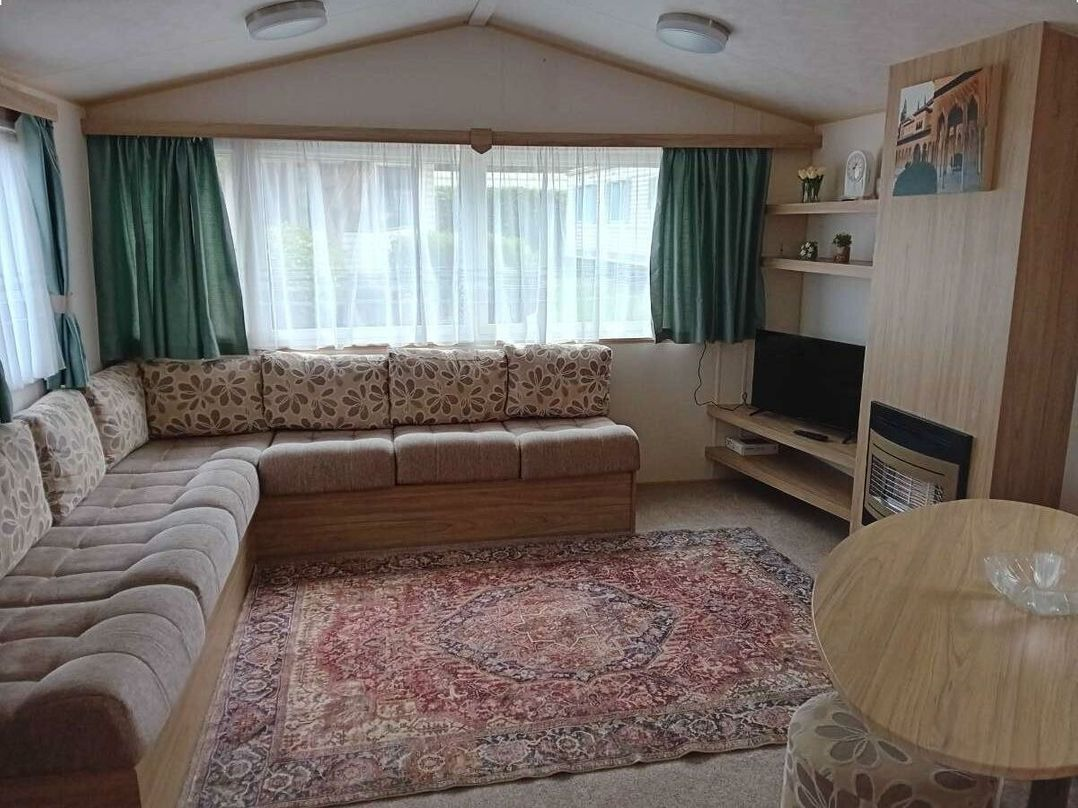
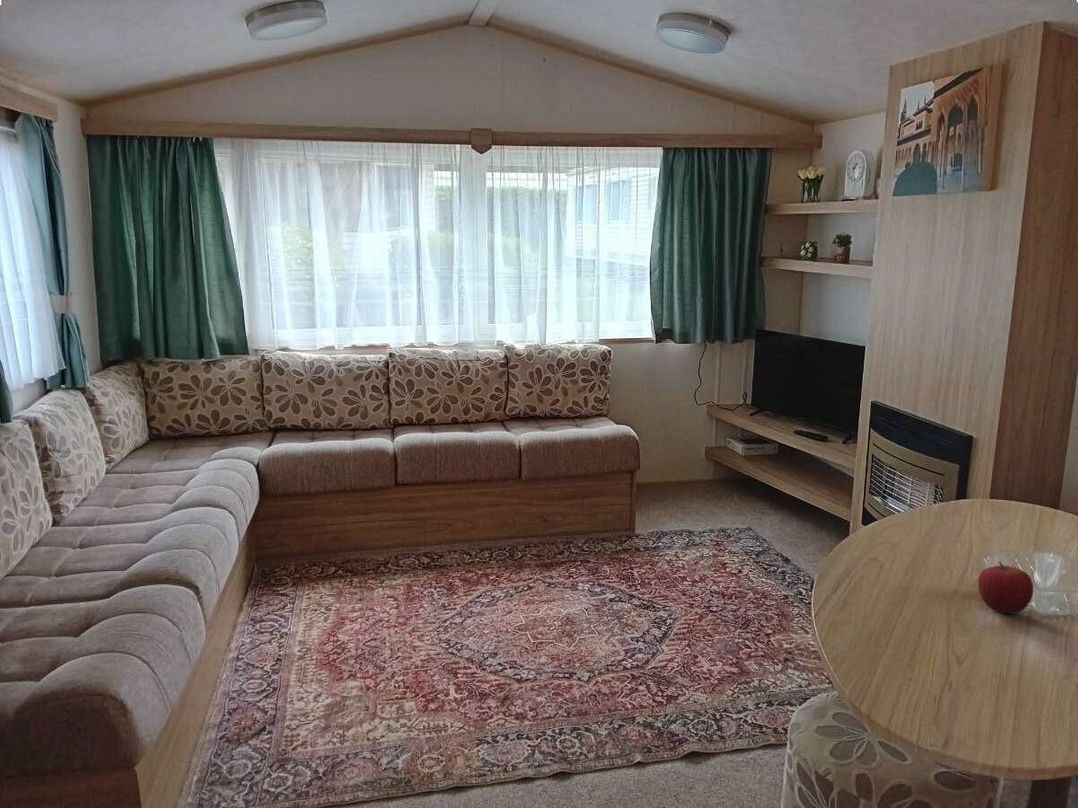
+ fruit (1005, 587)
